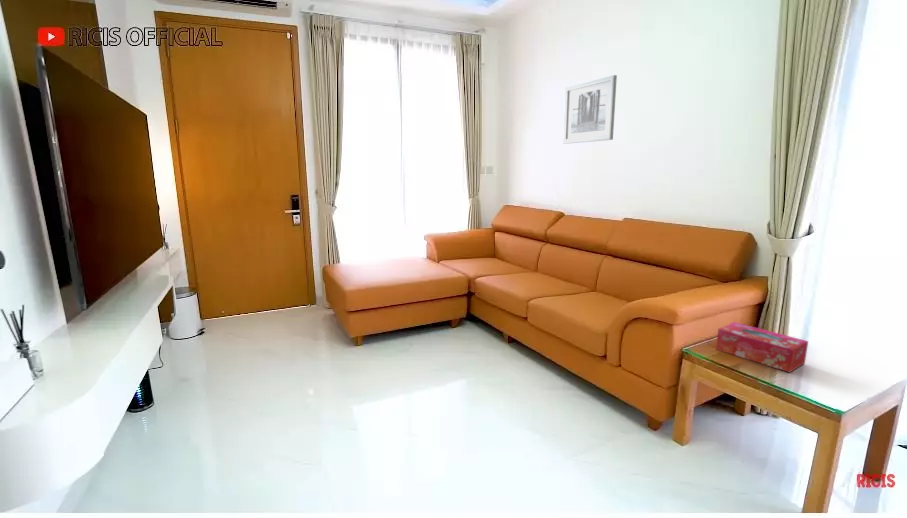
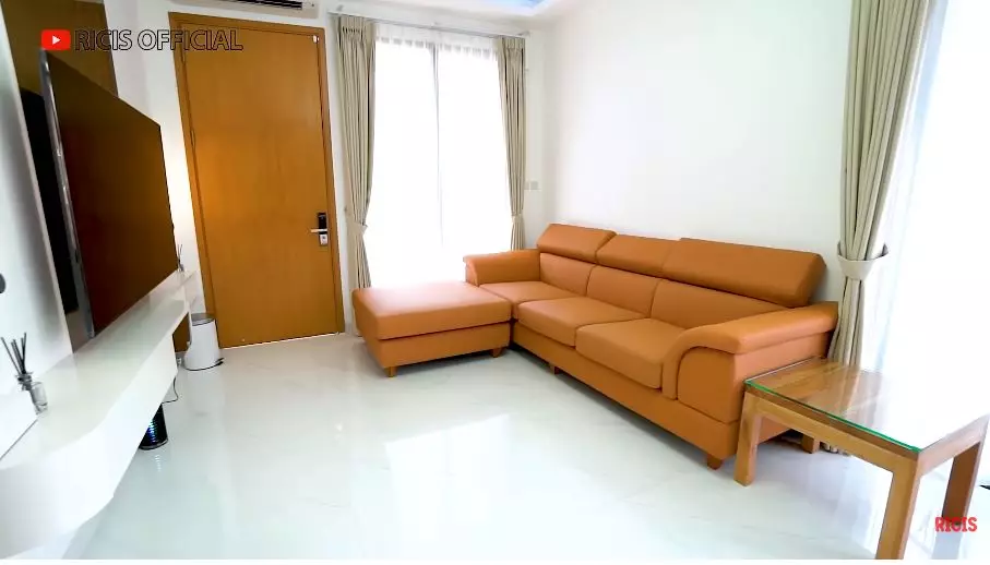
- tissue box (760, 345)
- wall art (587, 112)
